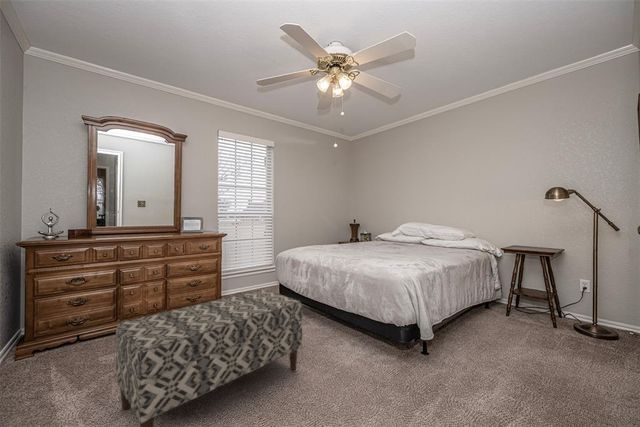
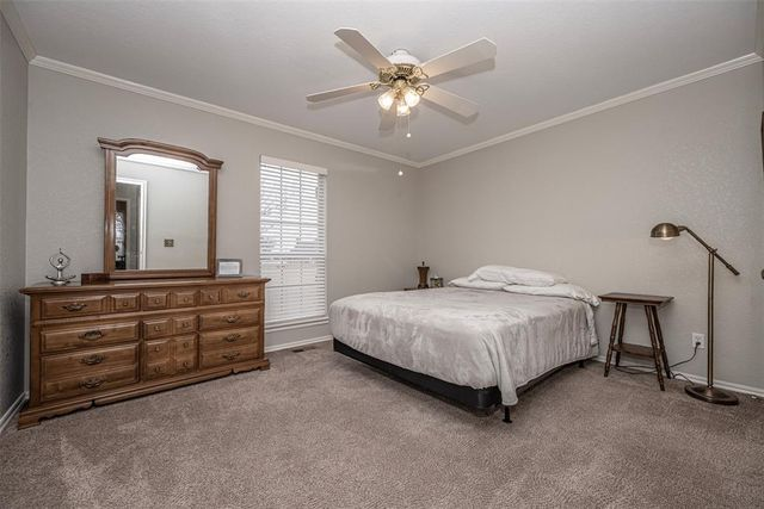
- bench (219, 348)
